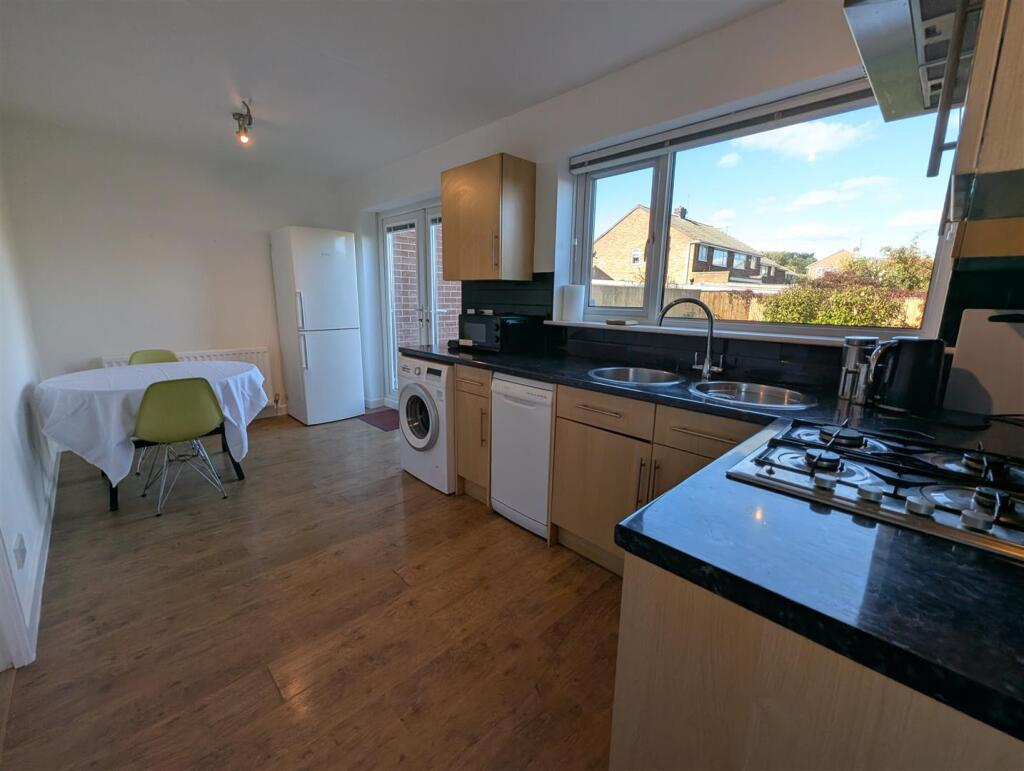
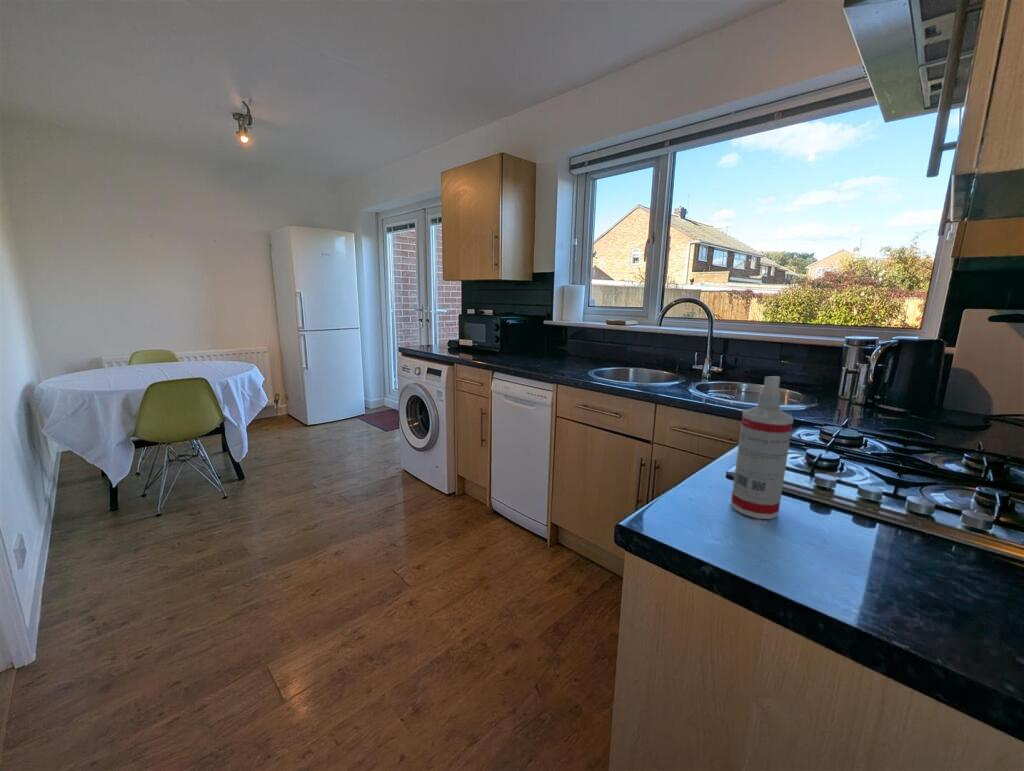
+ spray bottle (762, 444)
